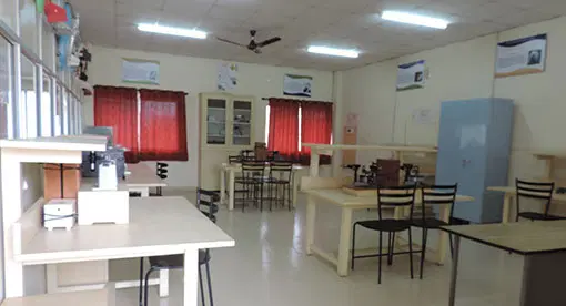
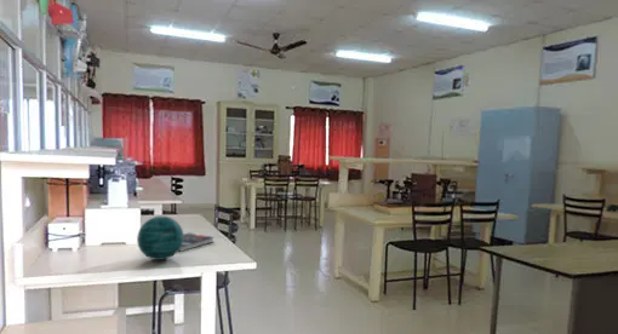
+ decorative orb (160, 237)
+ hardback book (185, 241)
